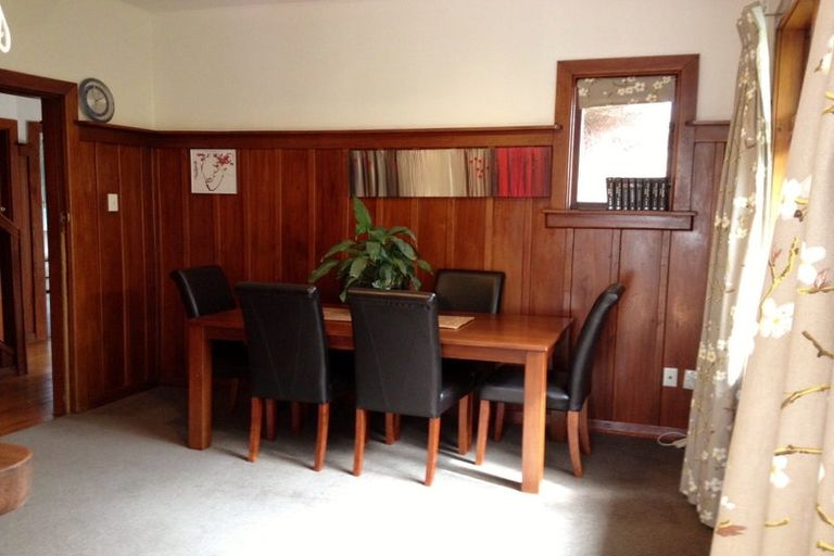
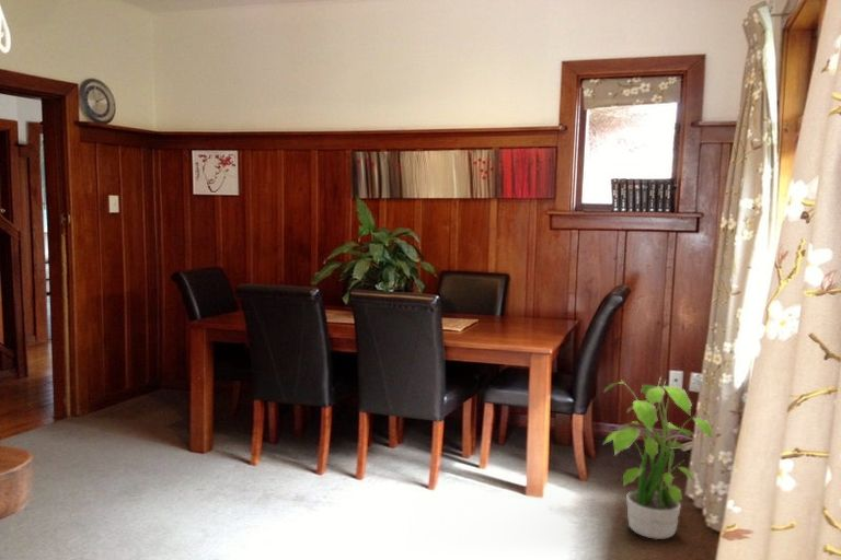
+ potted plant (648, 453)
